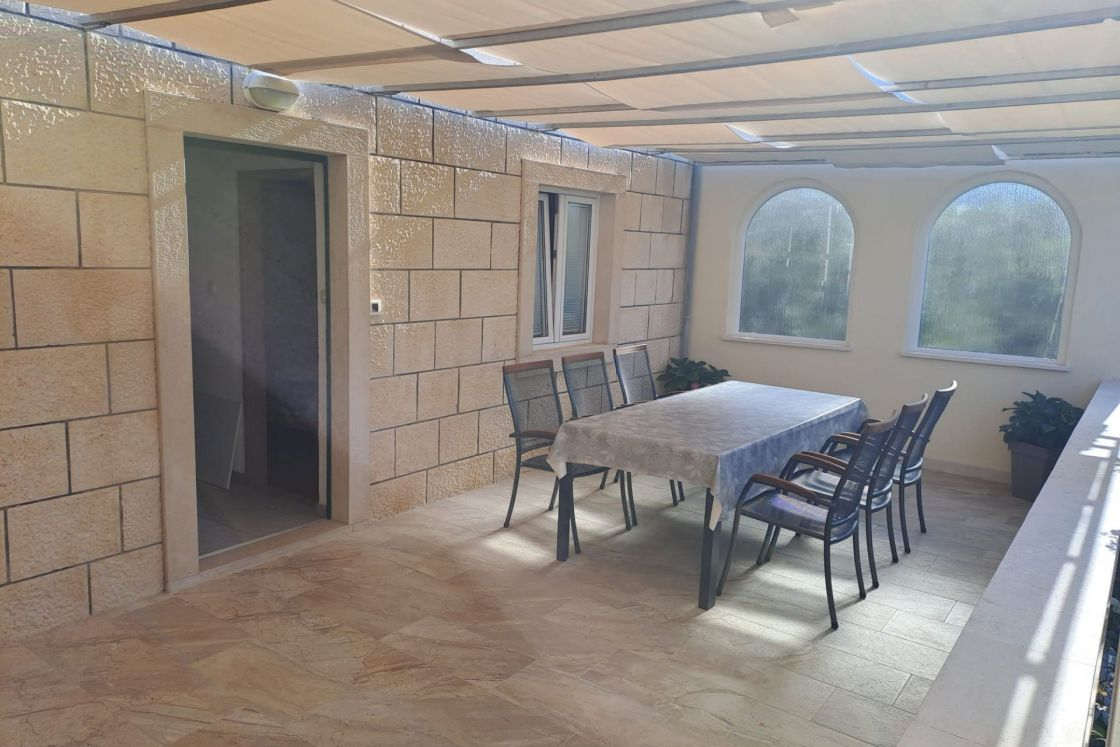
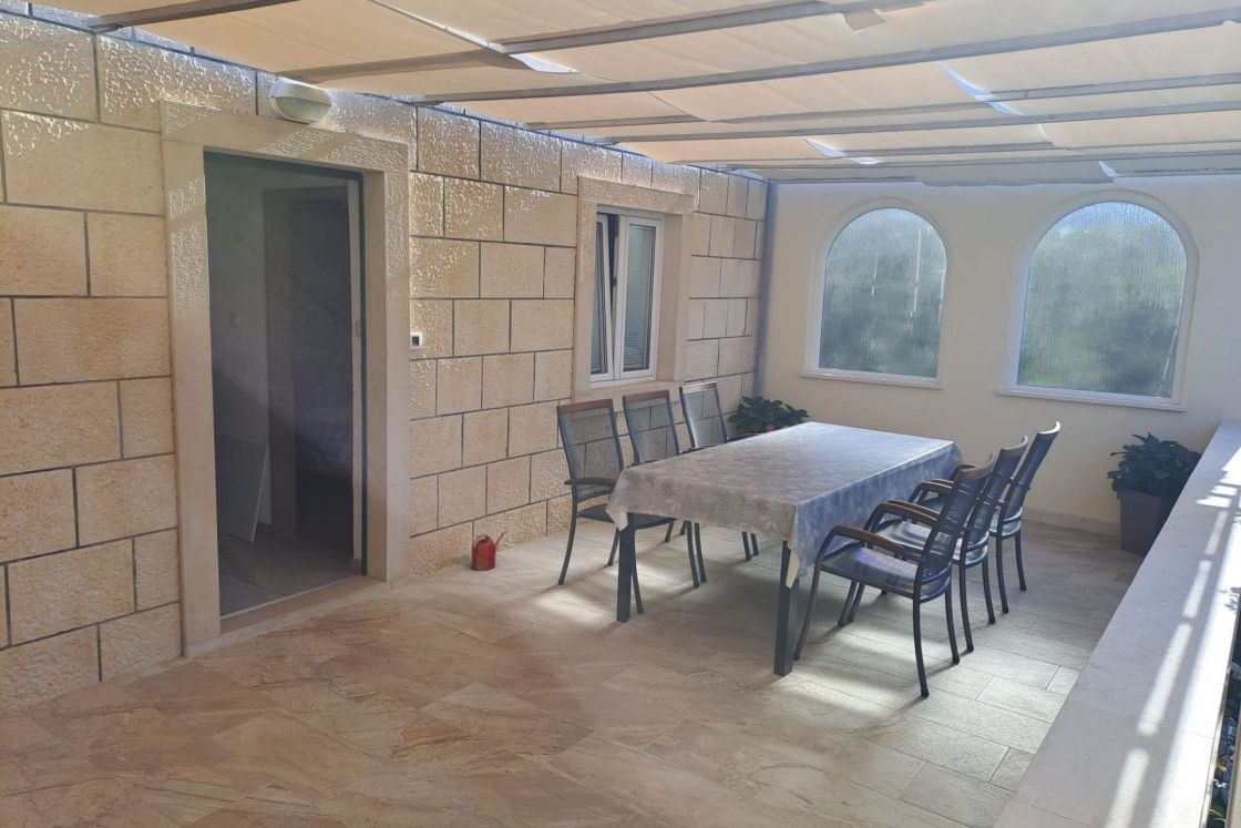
+ watering can (489, 548)
